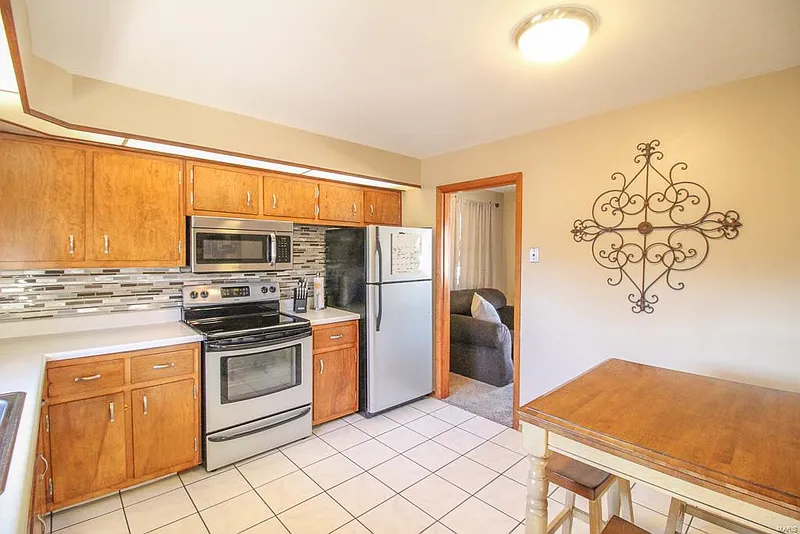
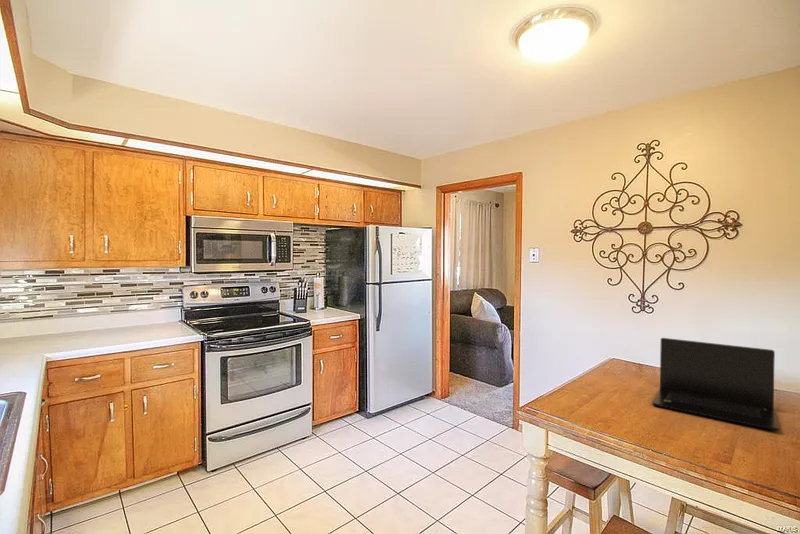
+ laptop (711, 378)
